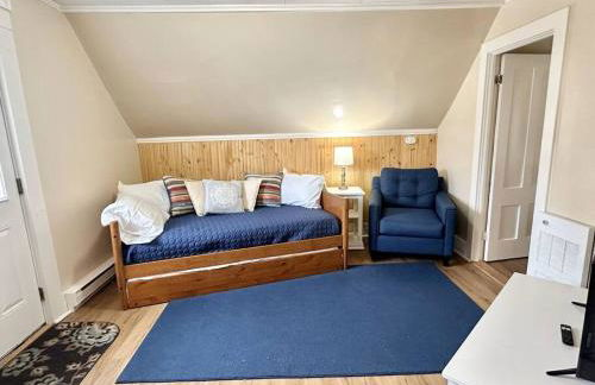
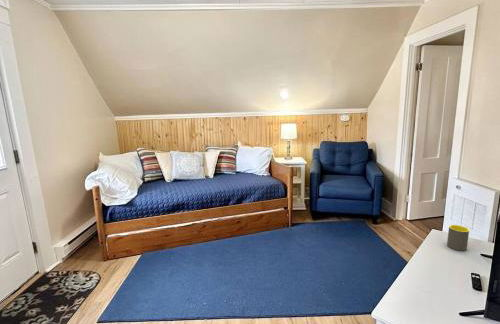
+ mug (459, 235)
